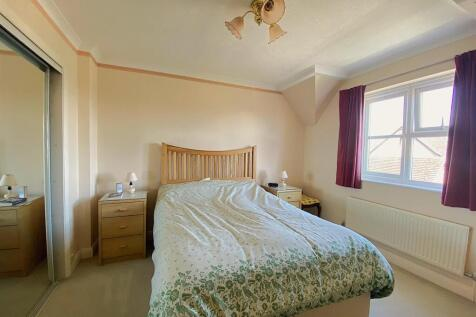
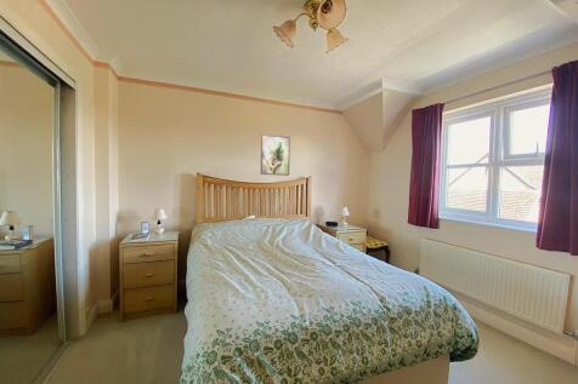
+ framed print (274, 155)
